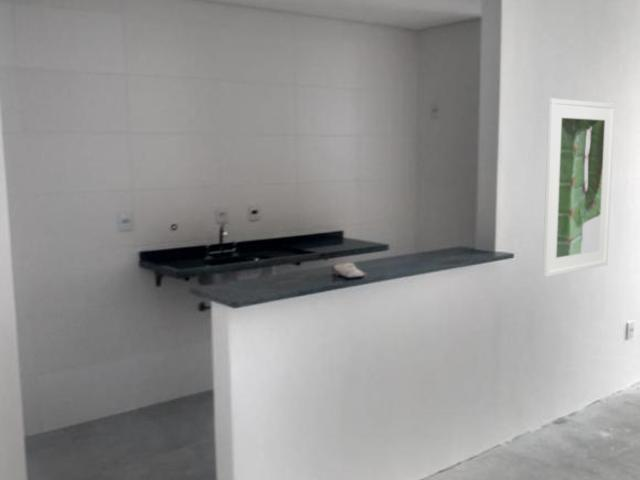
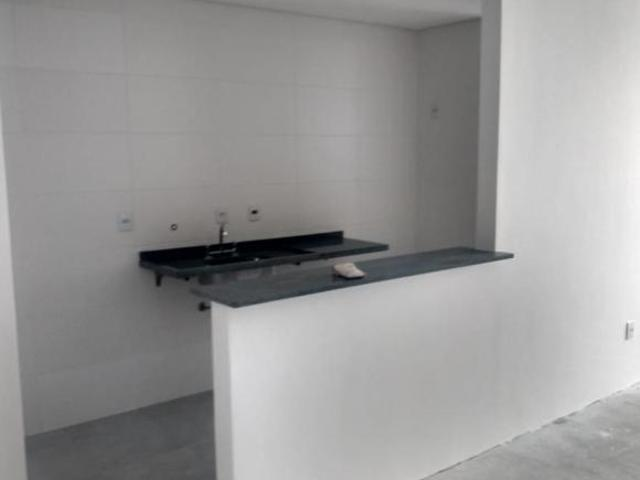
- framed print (580, 187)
